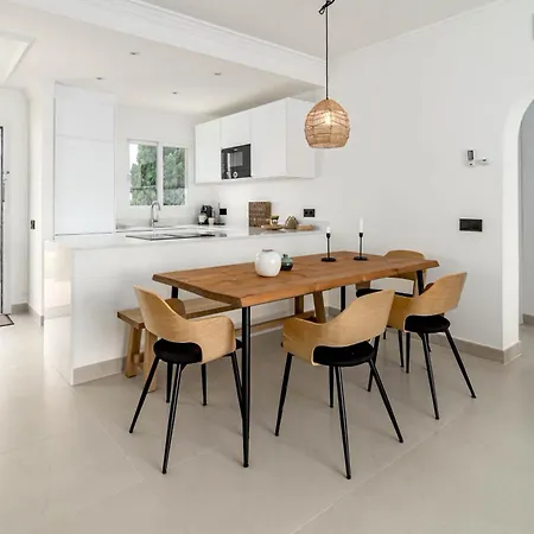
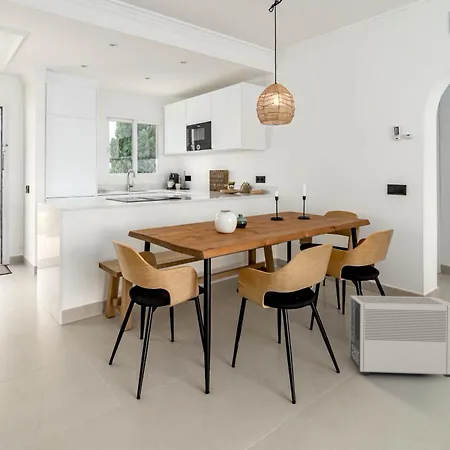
+ air purifier (399, 334)
